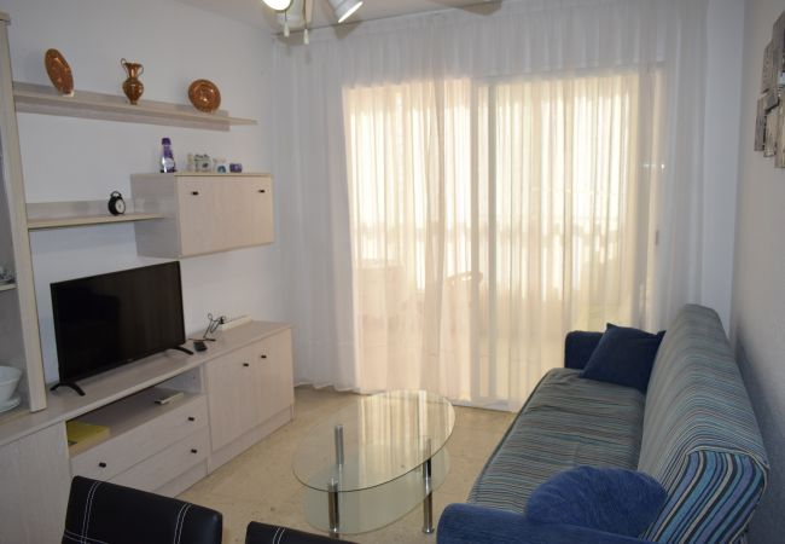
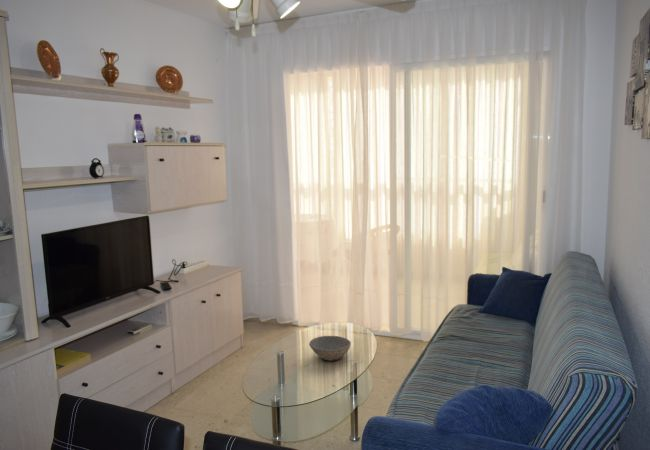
+ bowl (330, 350)
